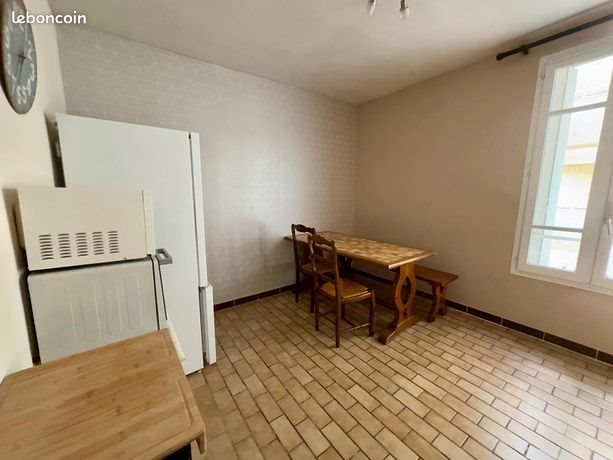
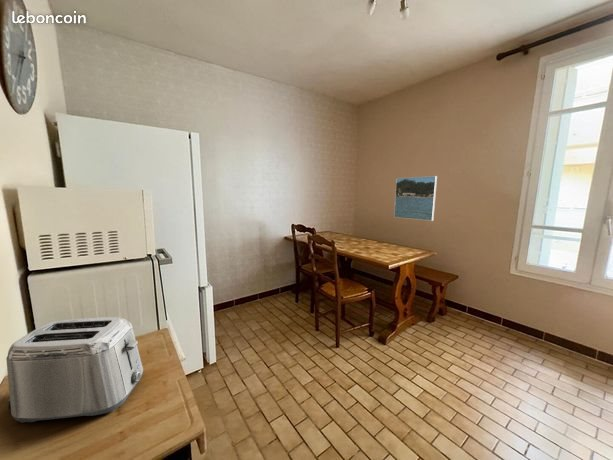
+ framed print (413, 198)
+ toaster (76, 363)
